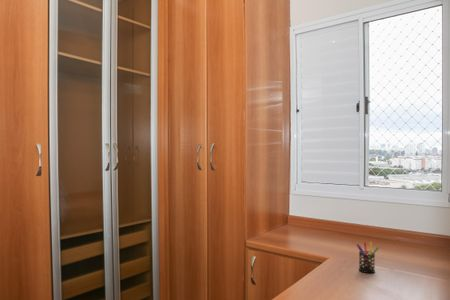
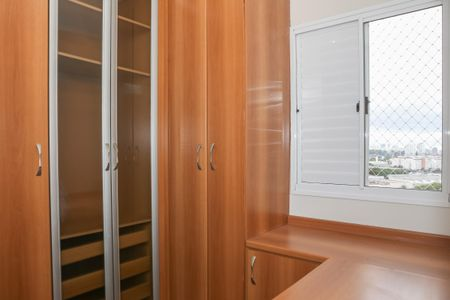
- pen holder (368, 256)
